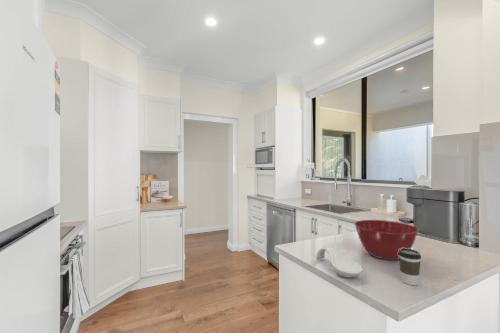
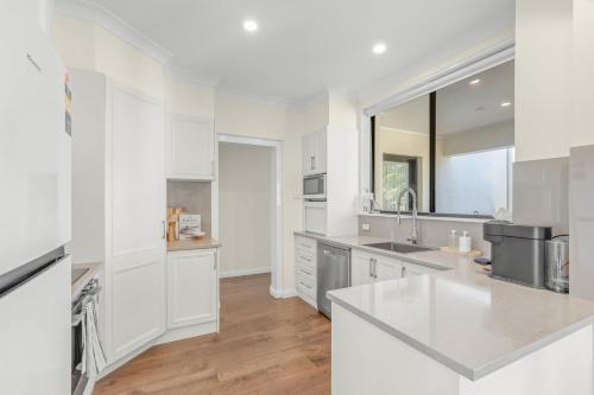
- coffee cup (409, 266)
- mixing bowl (384, 240)
- spoon rest (336, 260)
